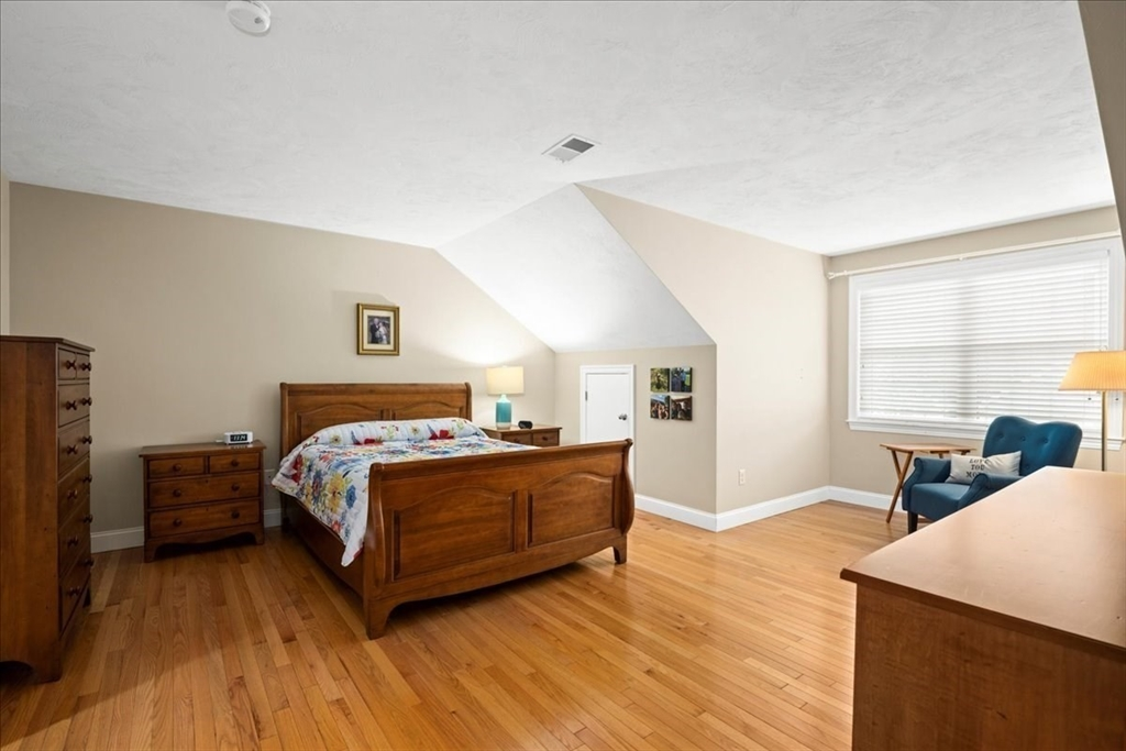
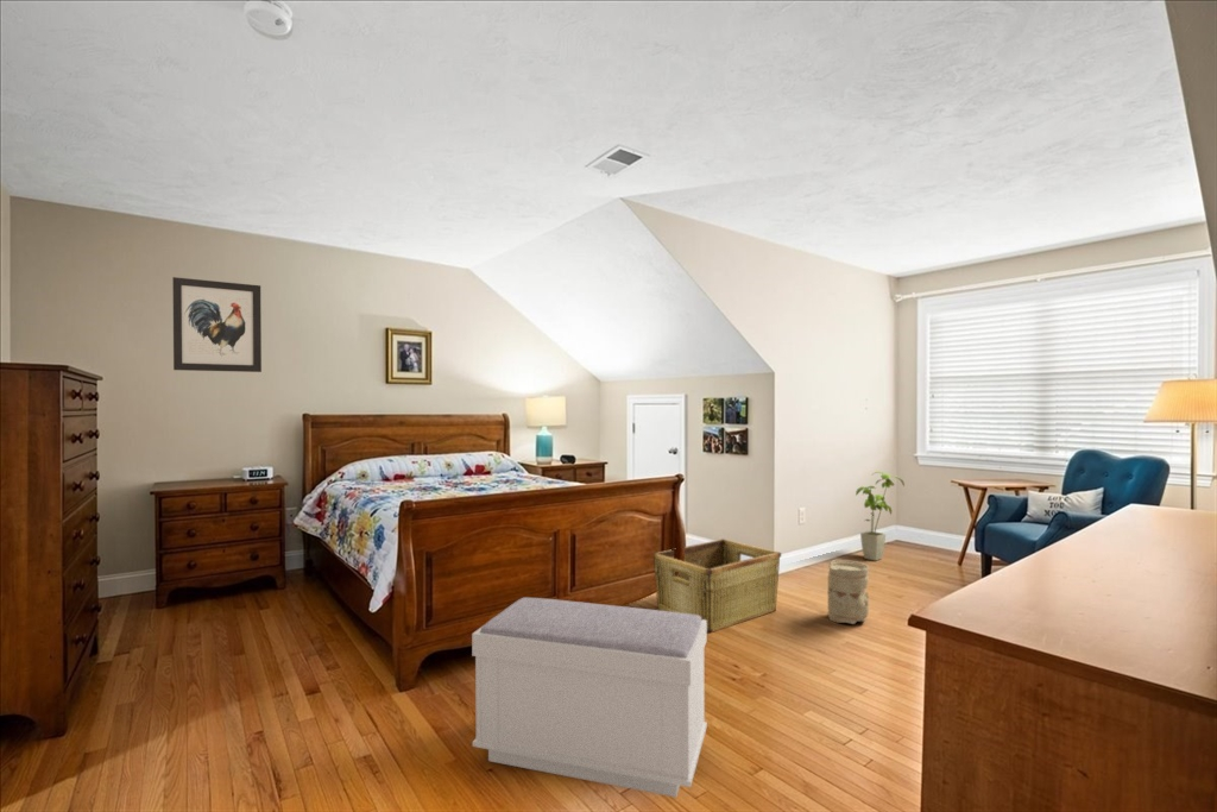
+ hamper (717, 581)
+ wall art (217, 326)
+ bench (593, 684)
+ house plant (878, 515)
+ vase (847, 591)
